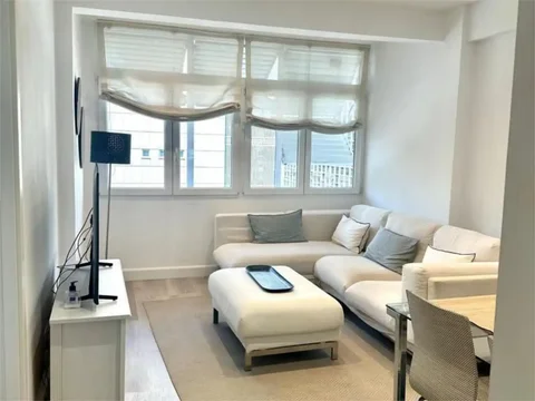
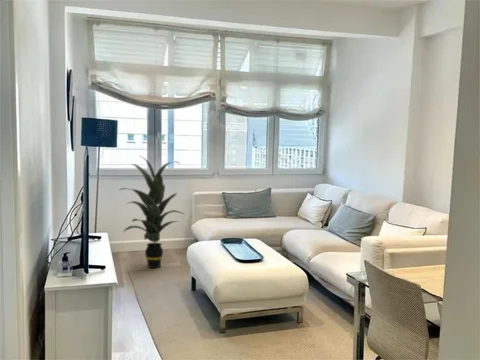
+ indoor plant (150, 211)
